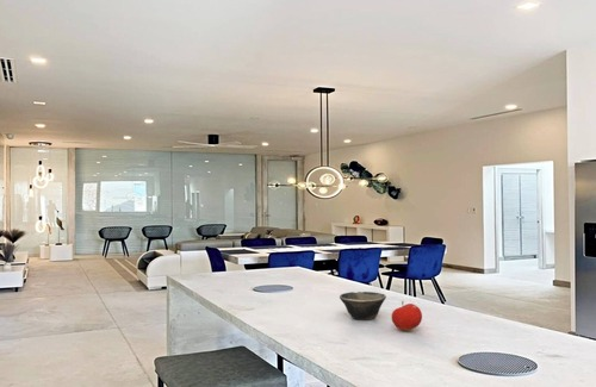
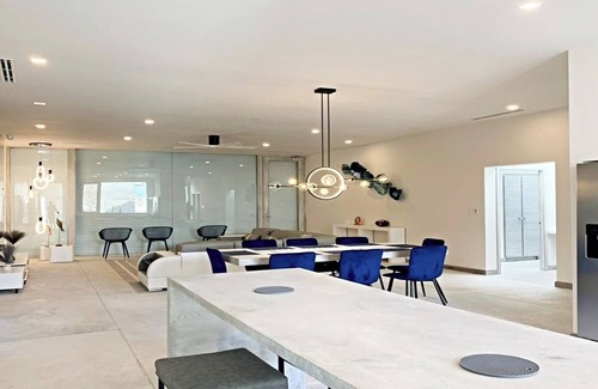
- fruit (406, 316)
- bowl (362, 306)
